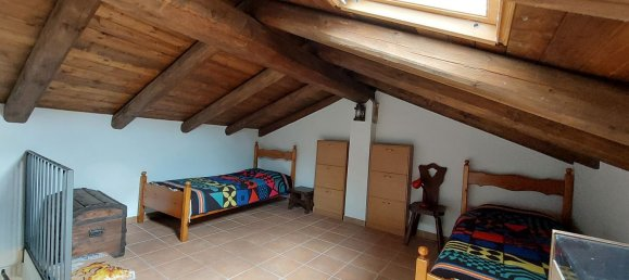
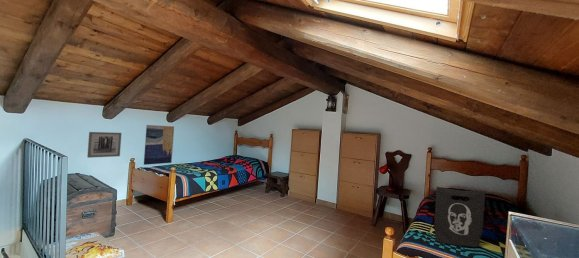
+ wall art (159, 144)
+ tote bag (458, 216)
+ wall art (105, 144)
